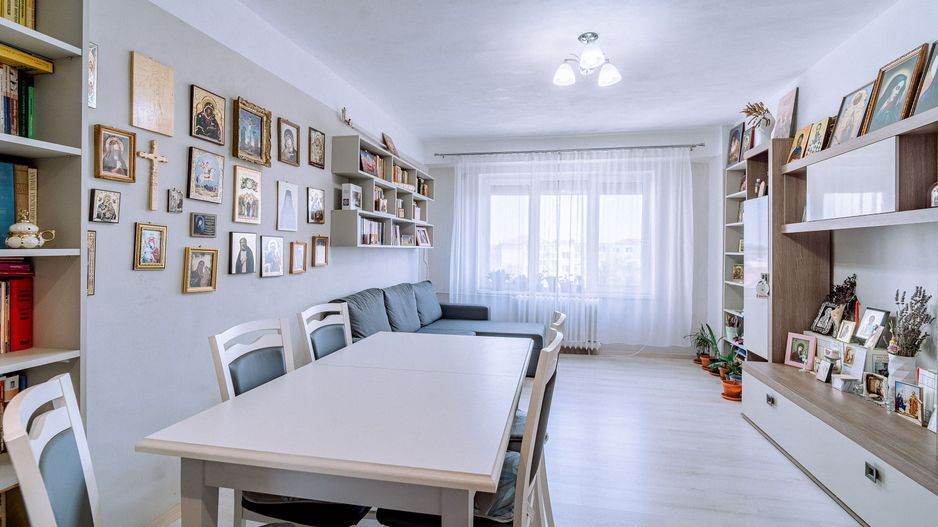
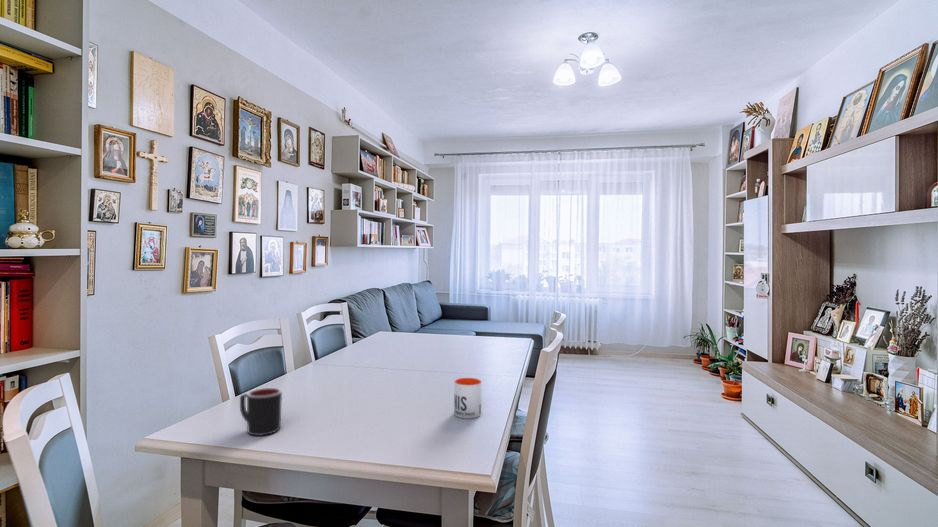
+ mug (468, 395)
+ mug (259, 410)
